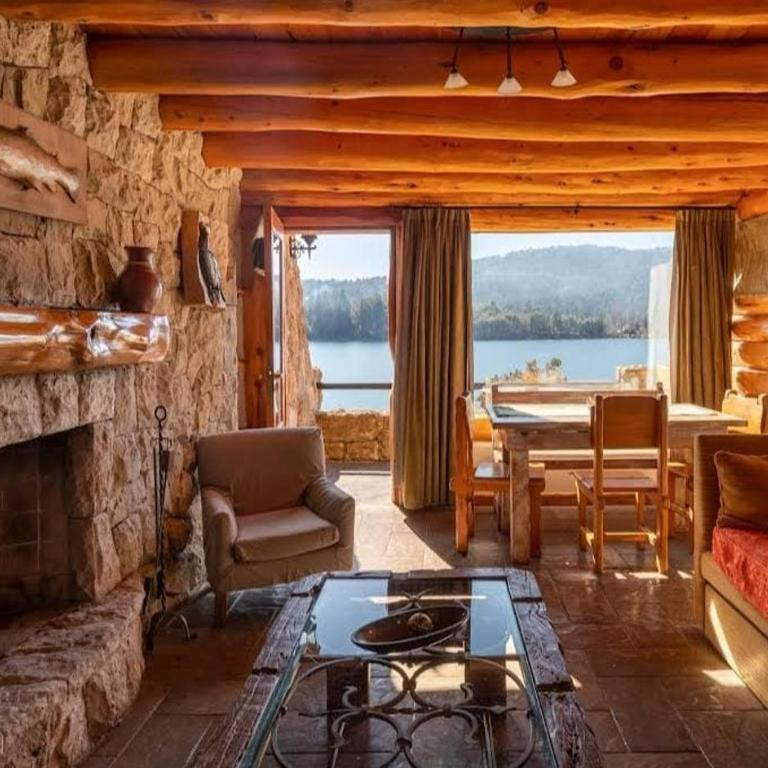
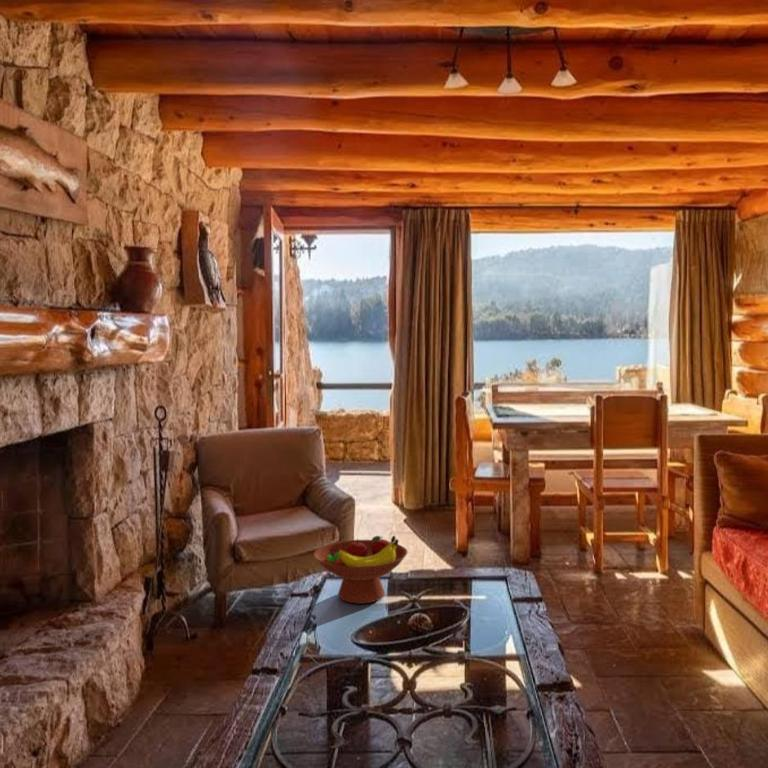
+ fruit bowl (360, 565)
